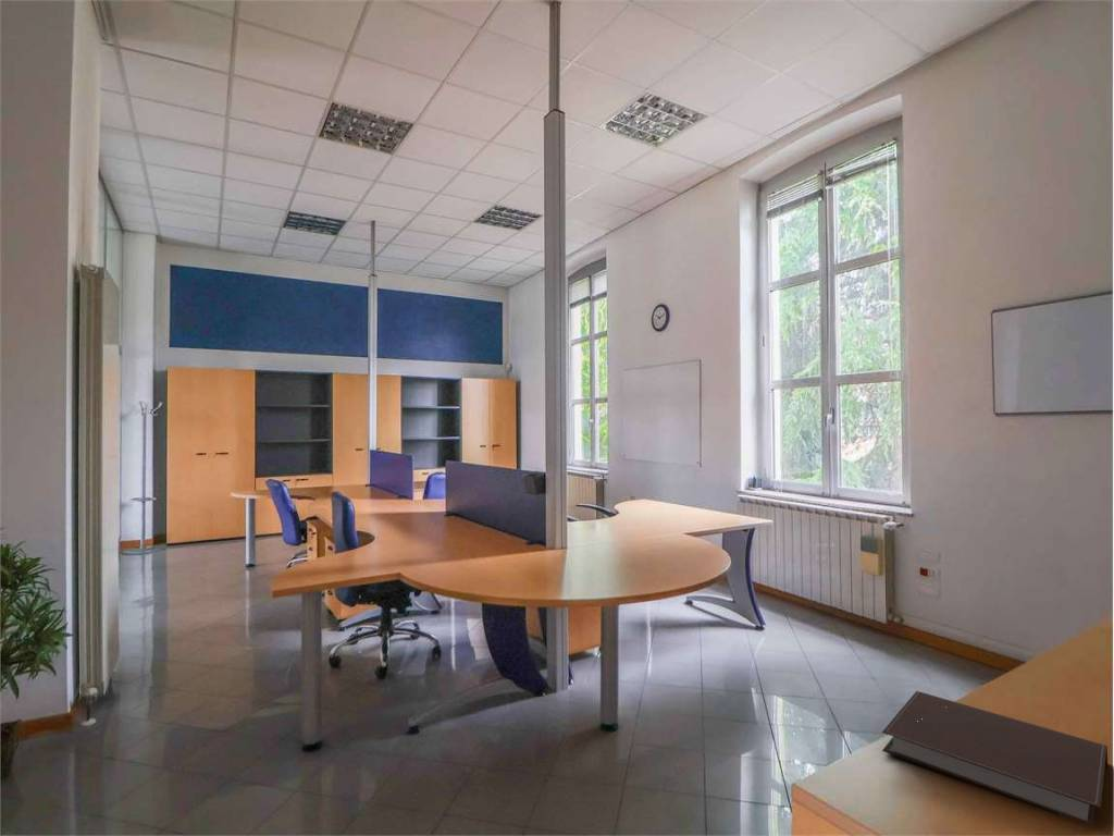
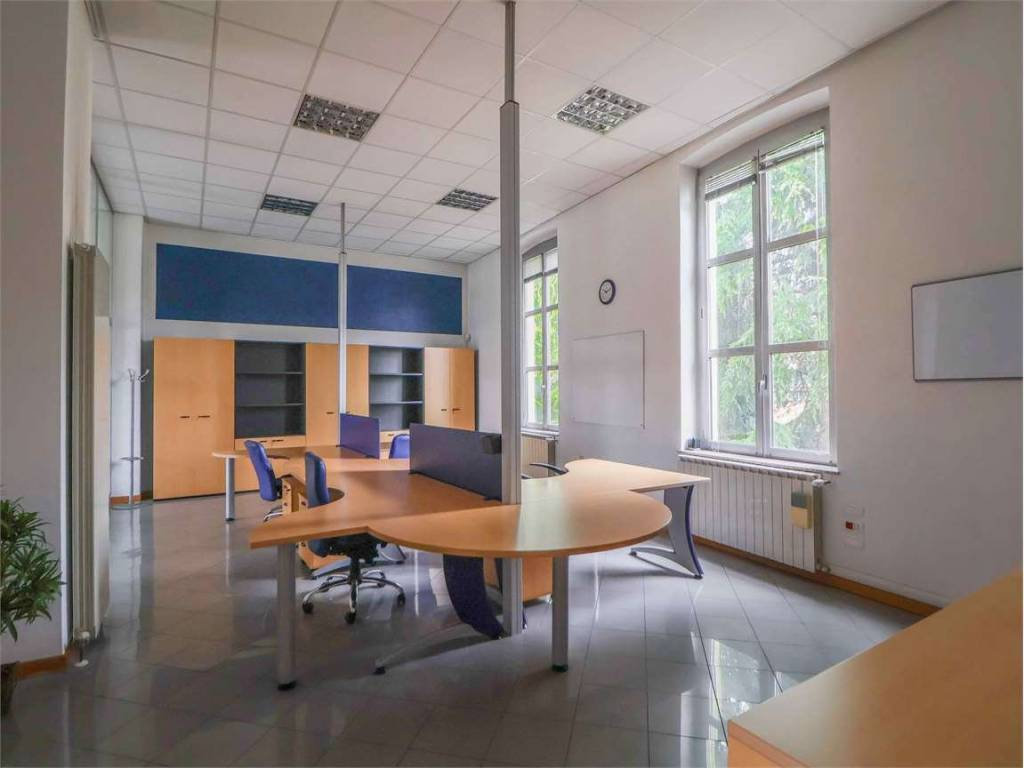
- notebook (992, 747)
